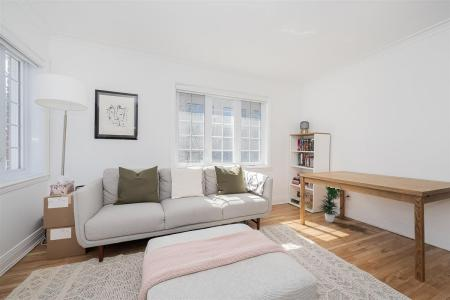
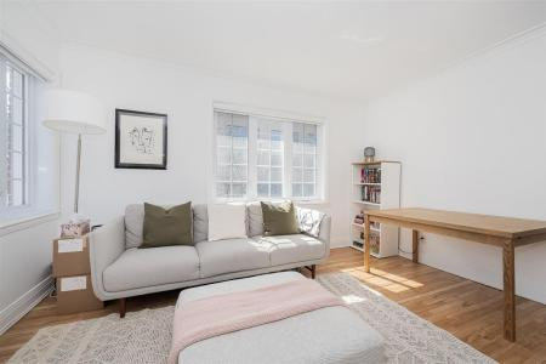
- potted plant (331, 196)
